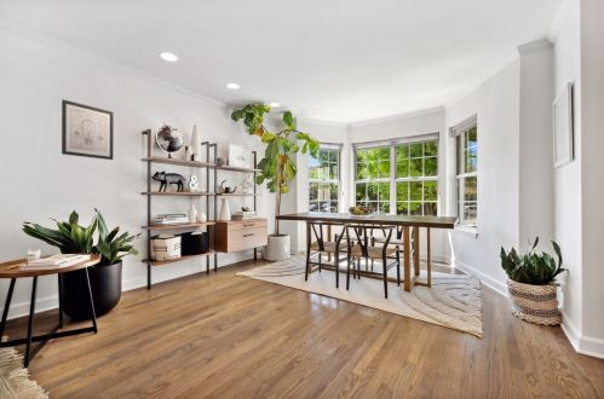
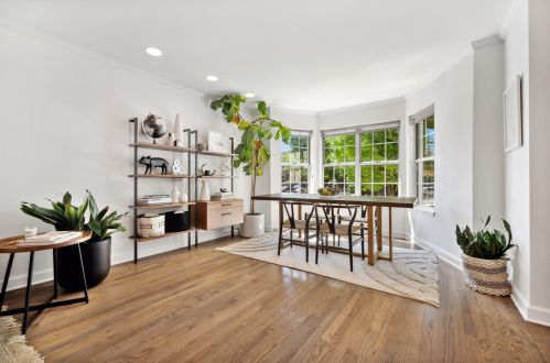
- wall art (88, 131)
